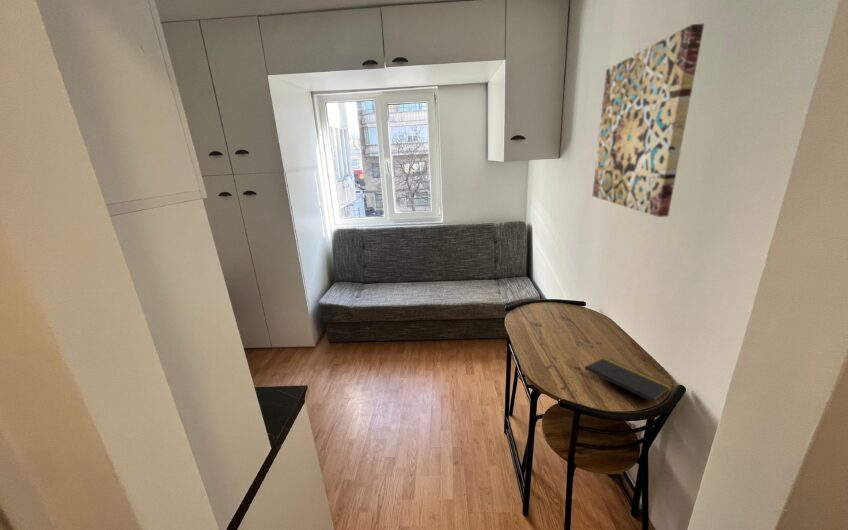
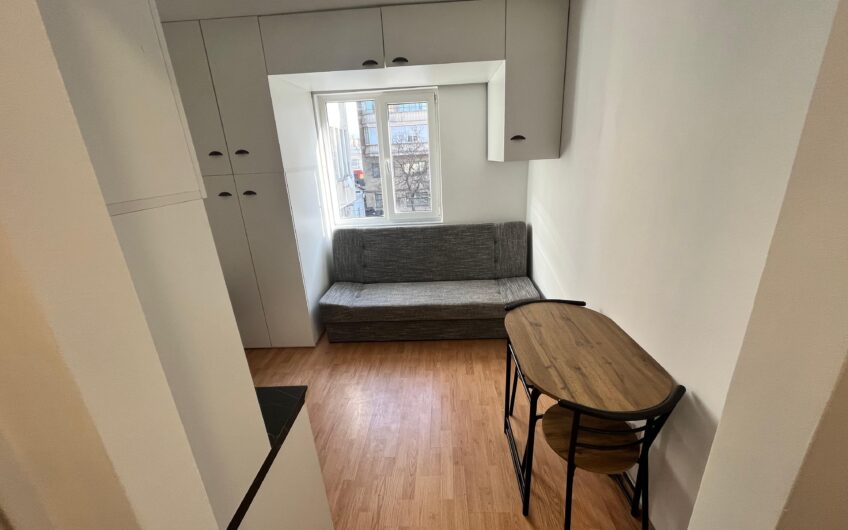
- wall art (633, 133)
- notepad (626, 377)
